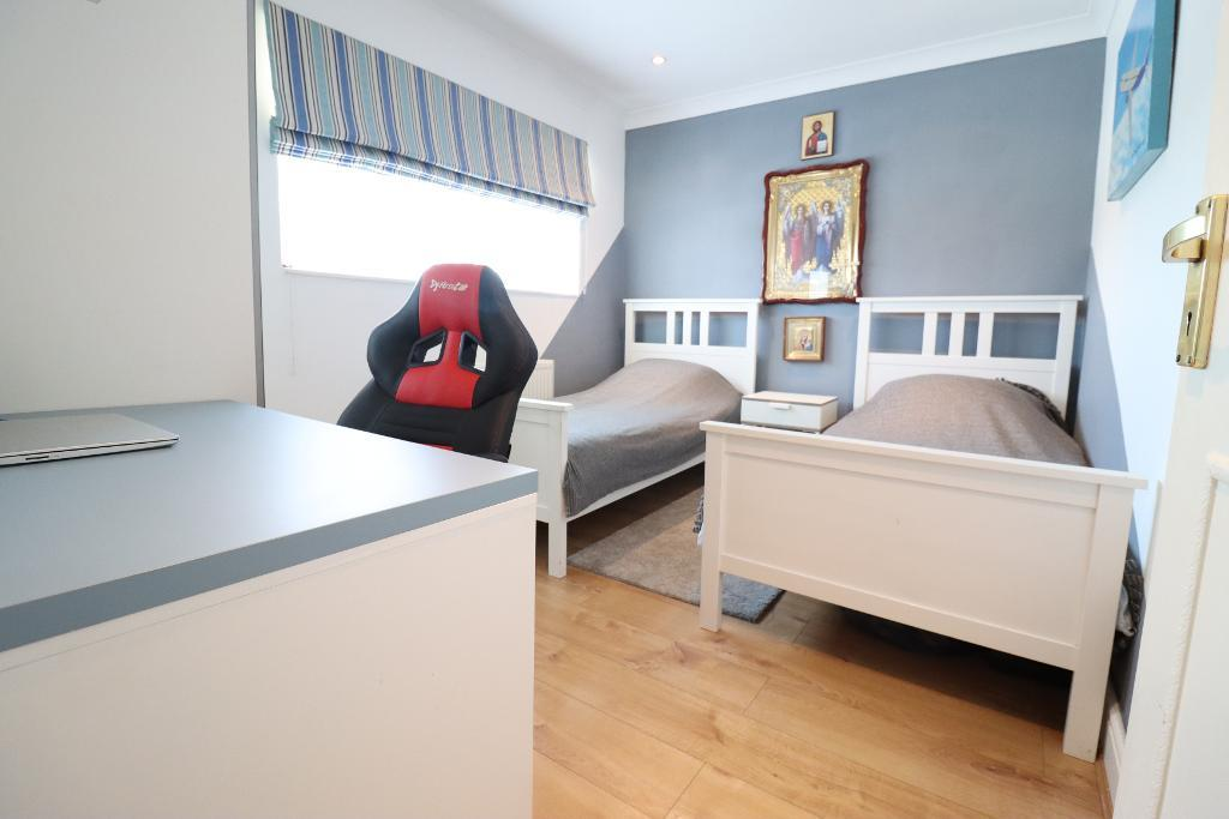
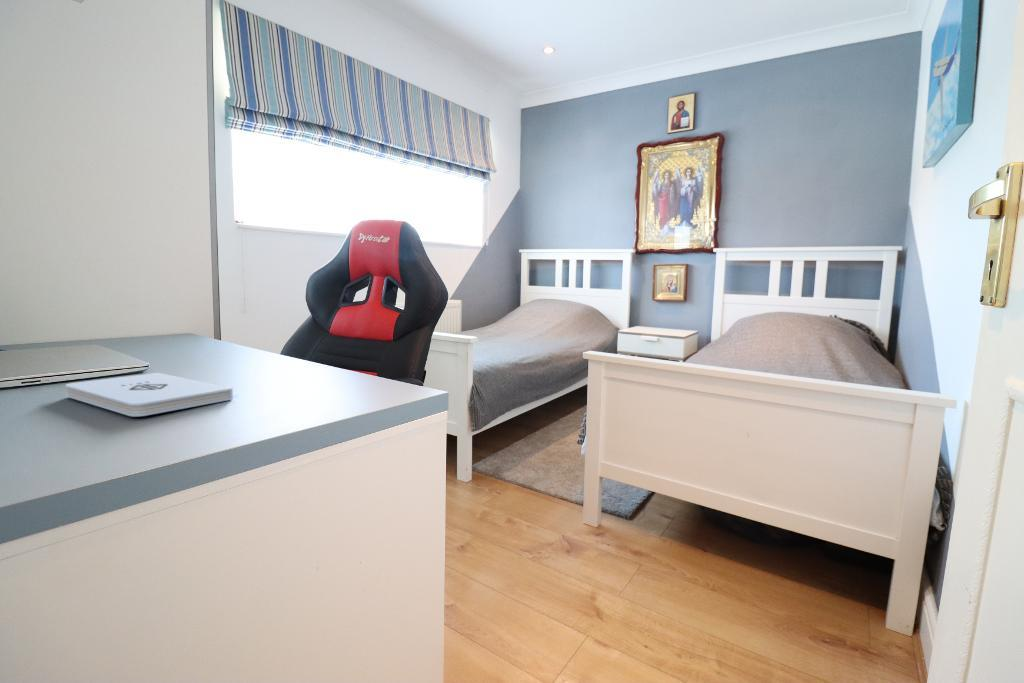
+ notepad (148, 391)
